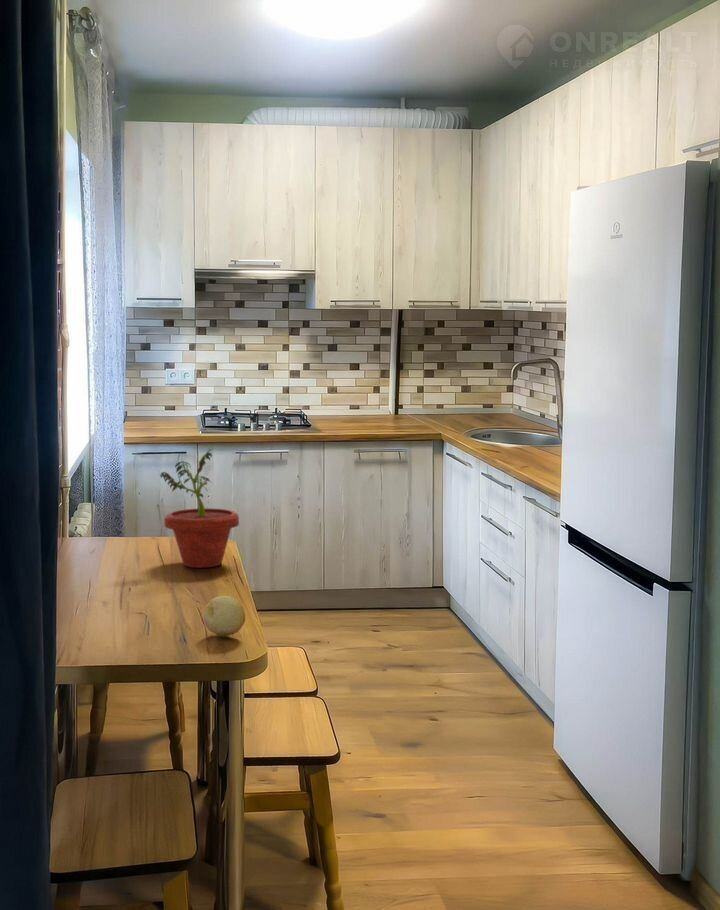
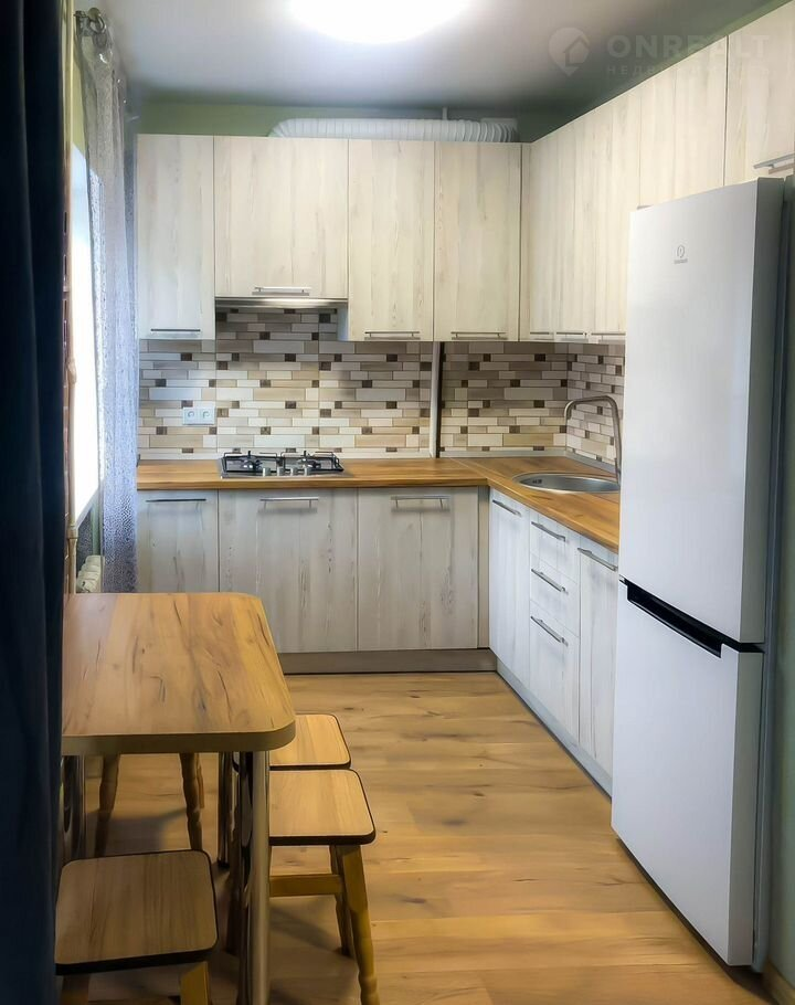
- fruit (224, 616)
- potted plant (199, 506)
